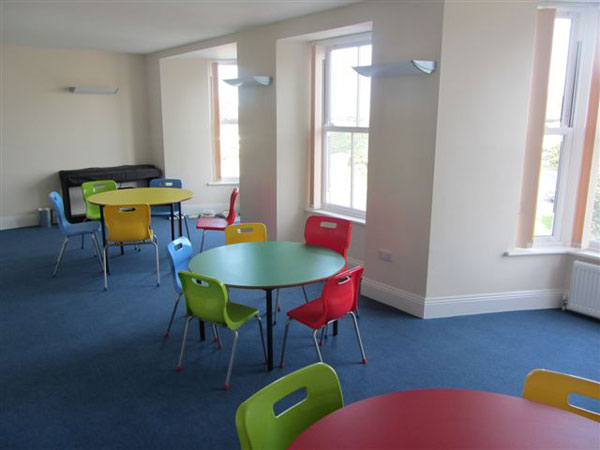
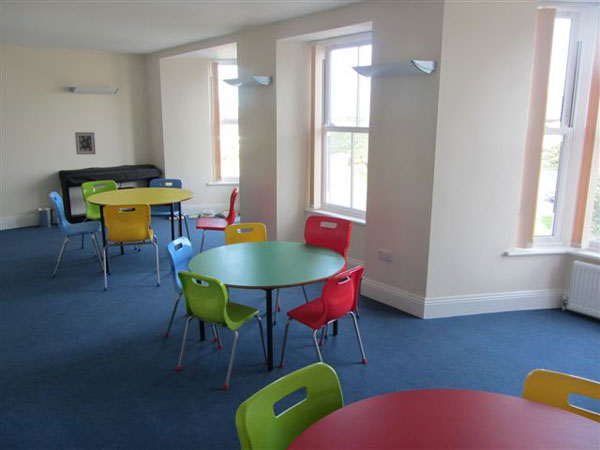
+ wall art (85, 143)
